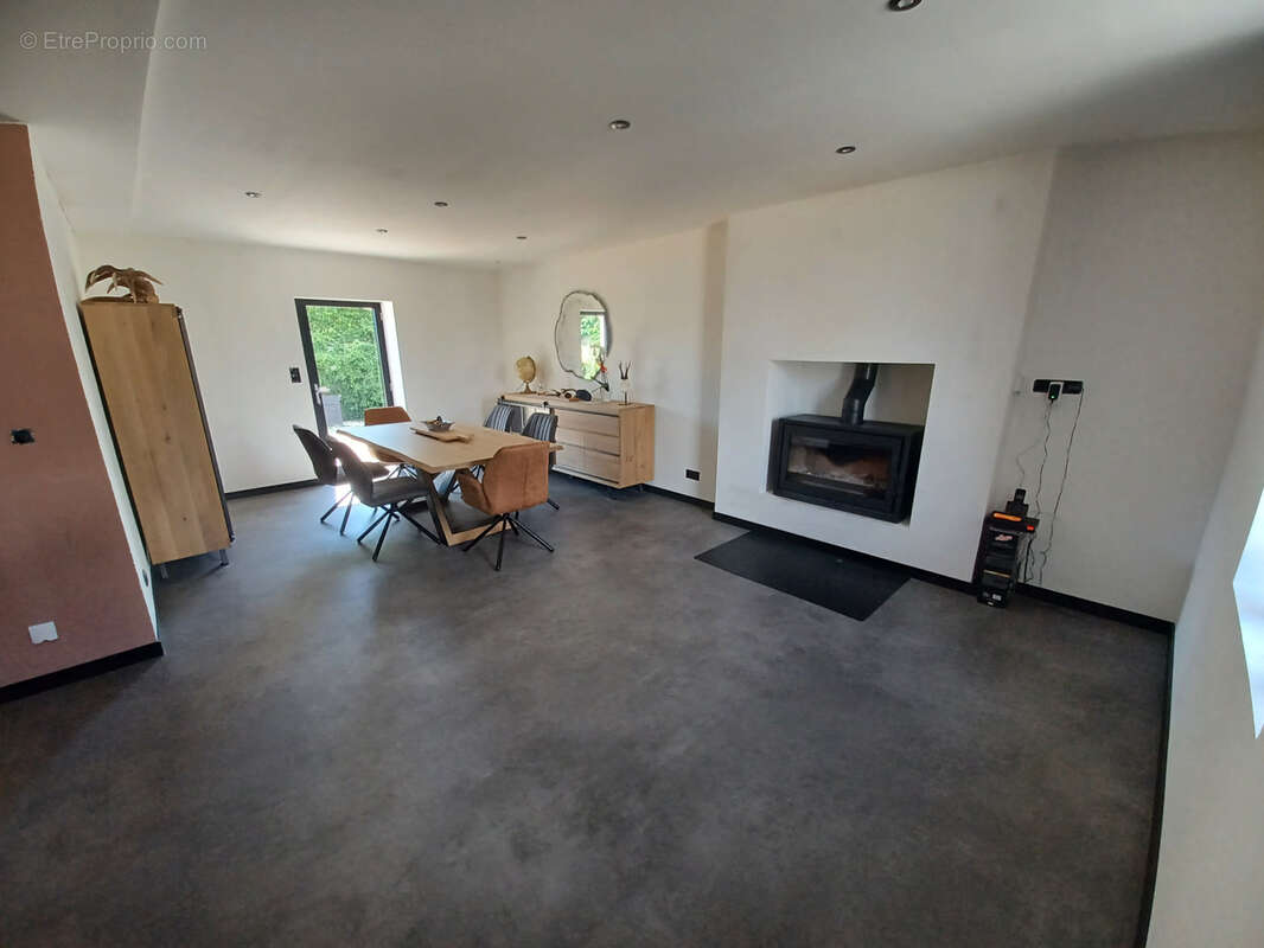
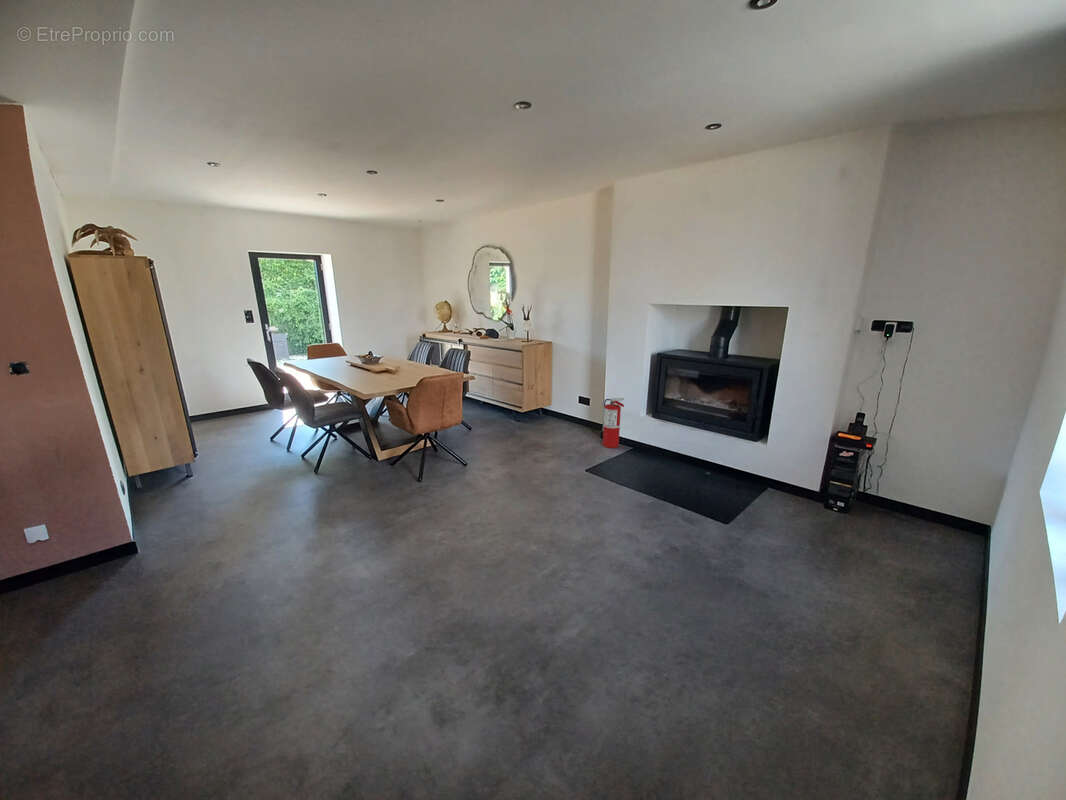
+ fire extinguisher (612, 421)
